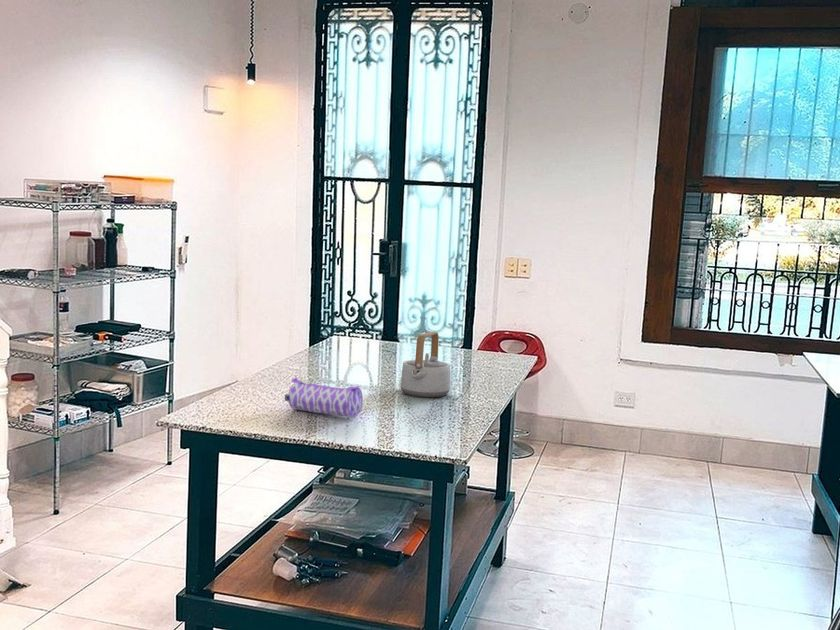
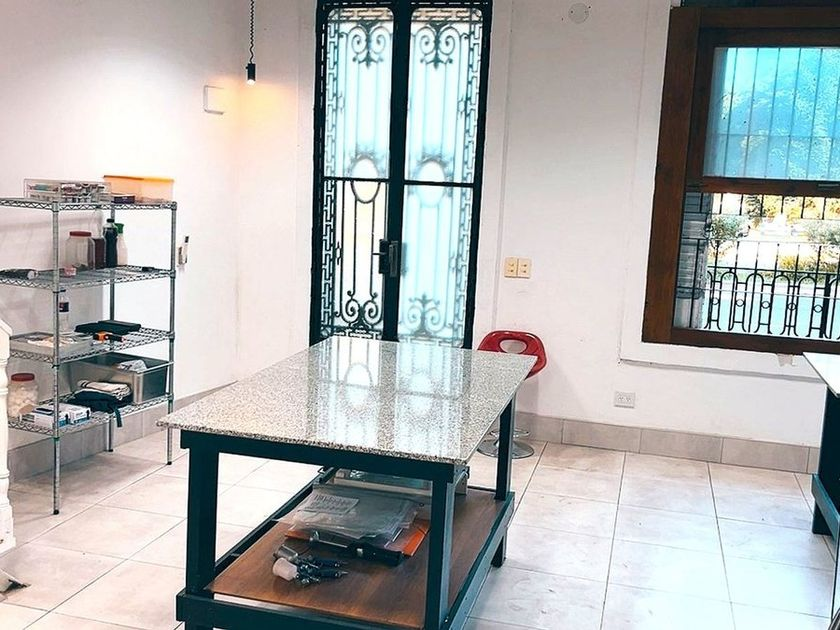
- pencil case (325, 397)
- teapot (425, 363)
